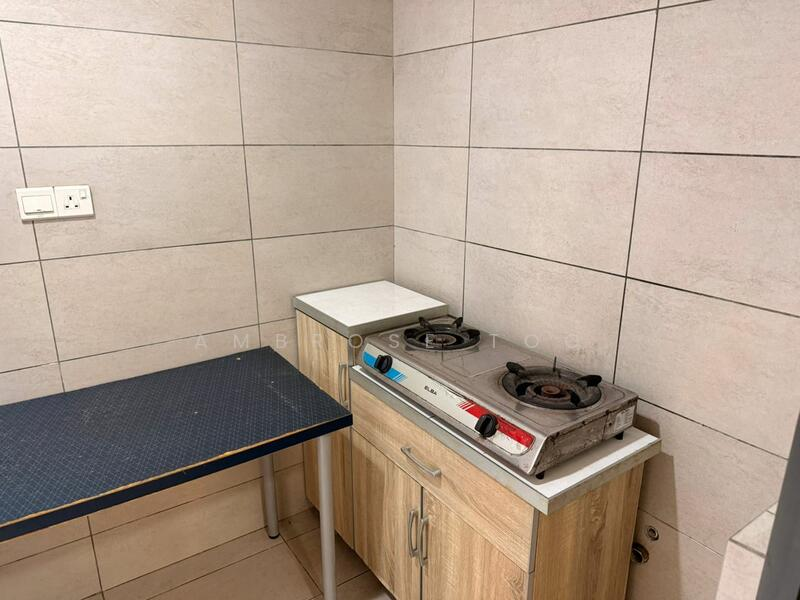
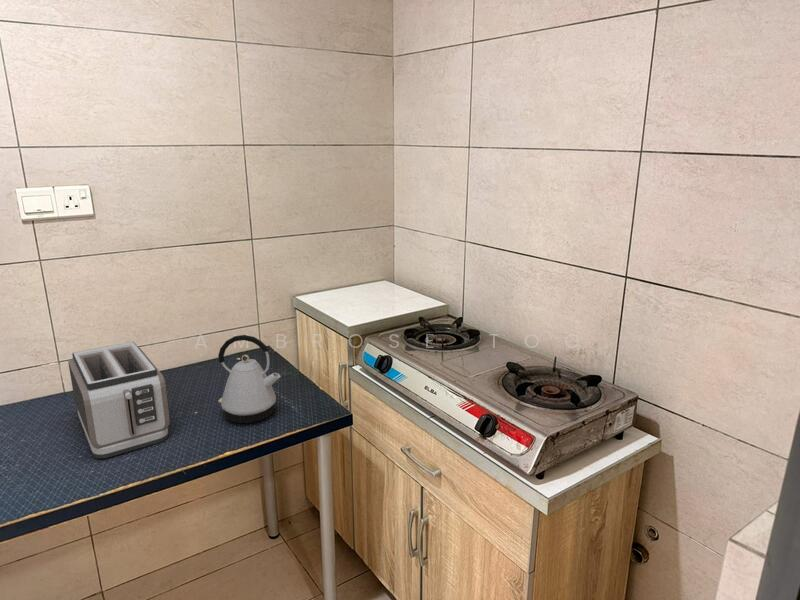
+ toaster (118, 396)
+ kettle (248, 375)
